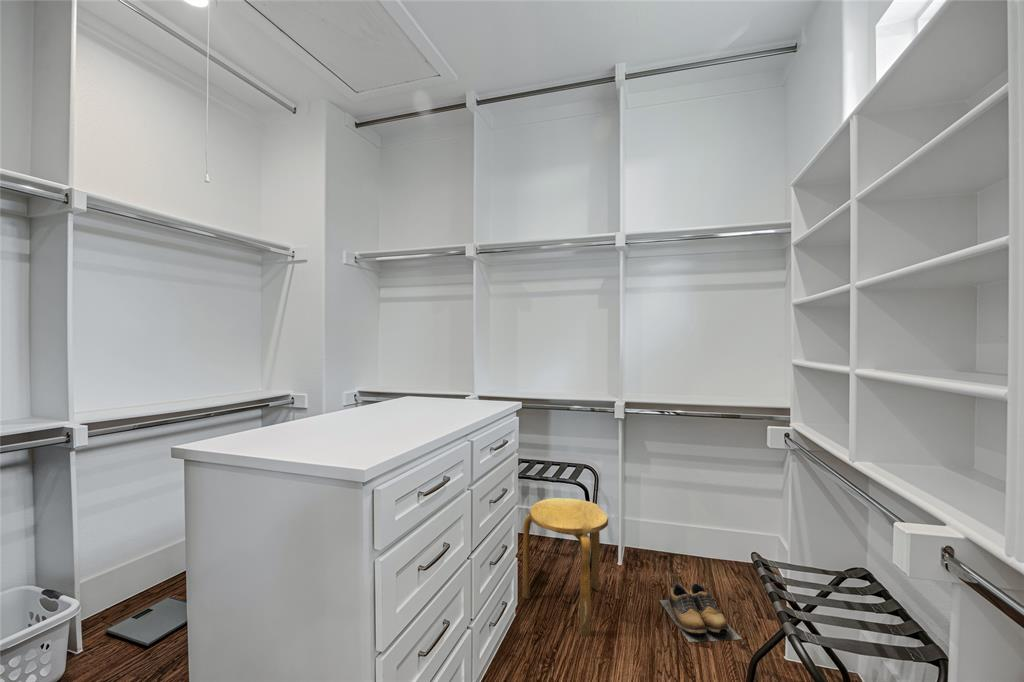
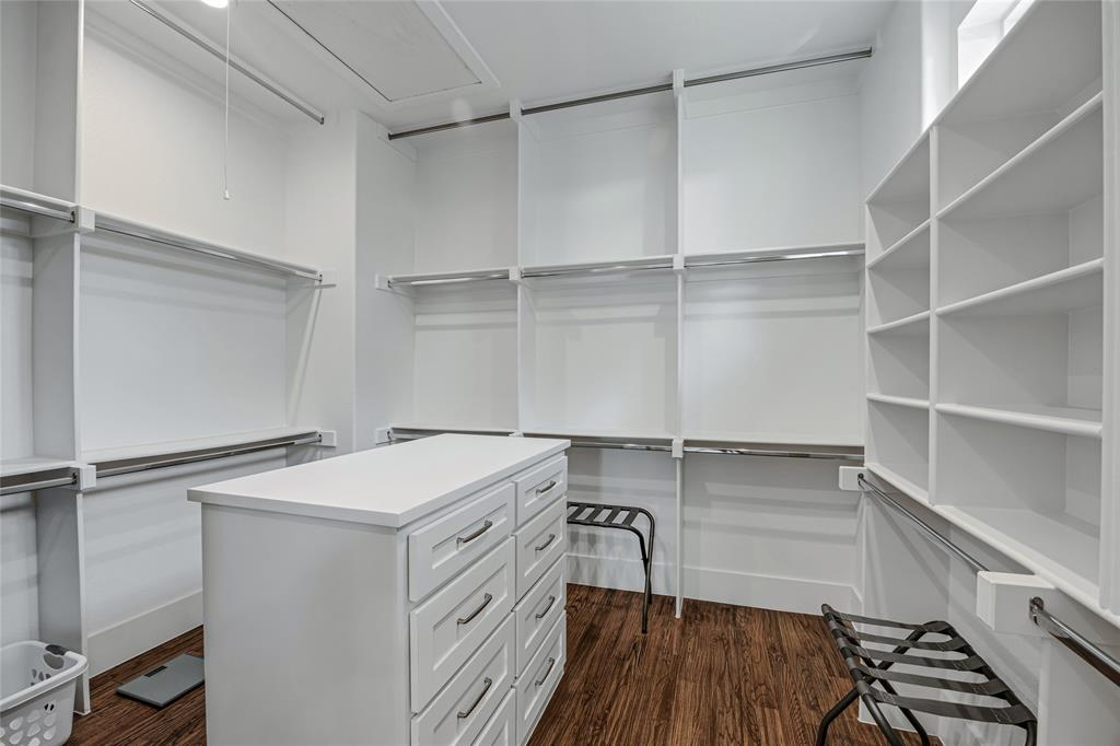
- stool (581, 557)
- shoes (697, 607)
